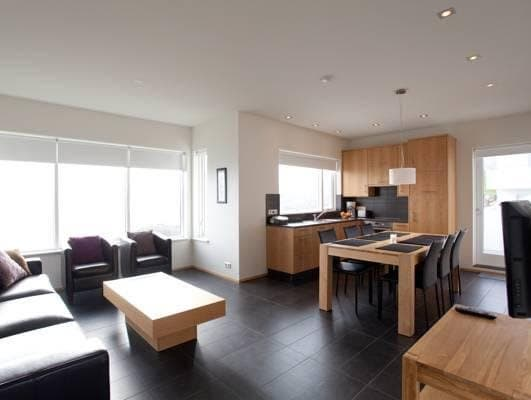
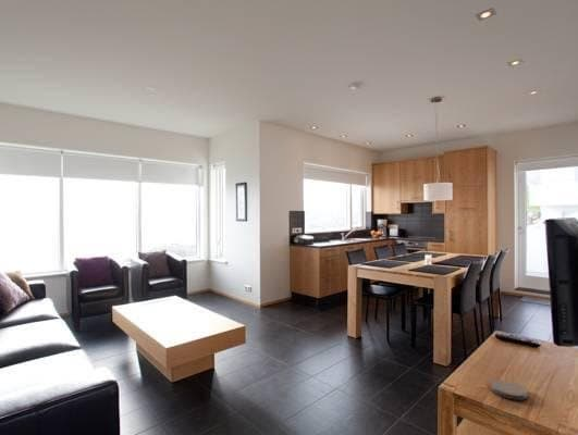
+ coaster (508, 389)
